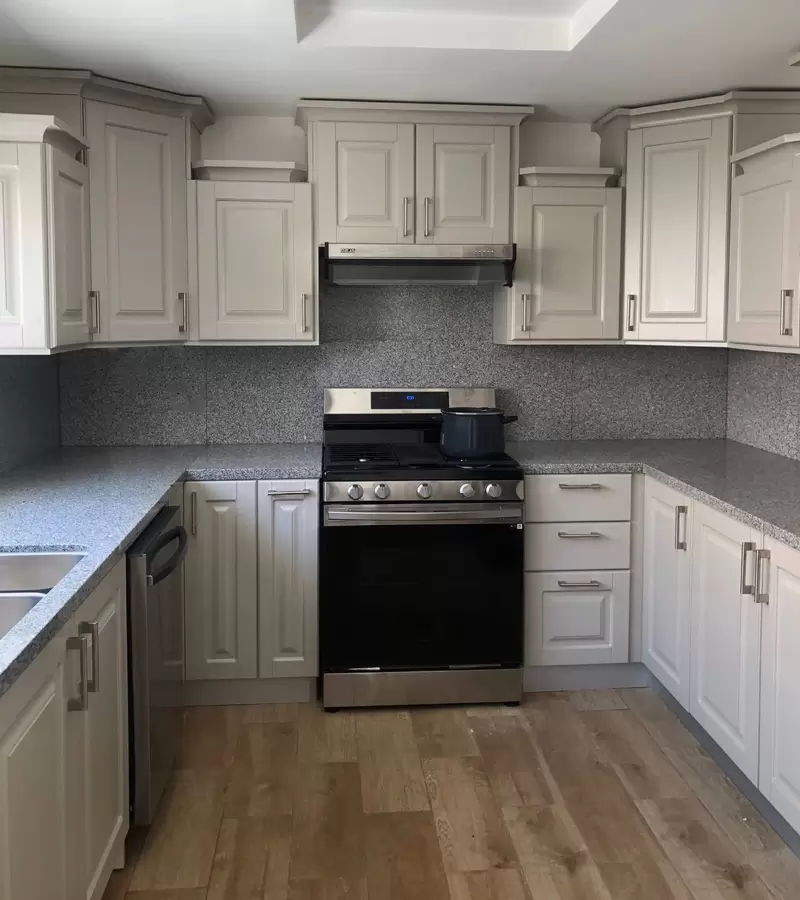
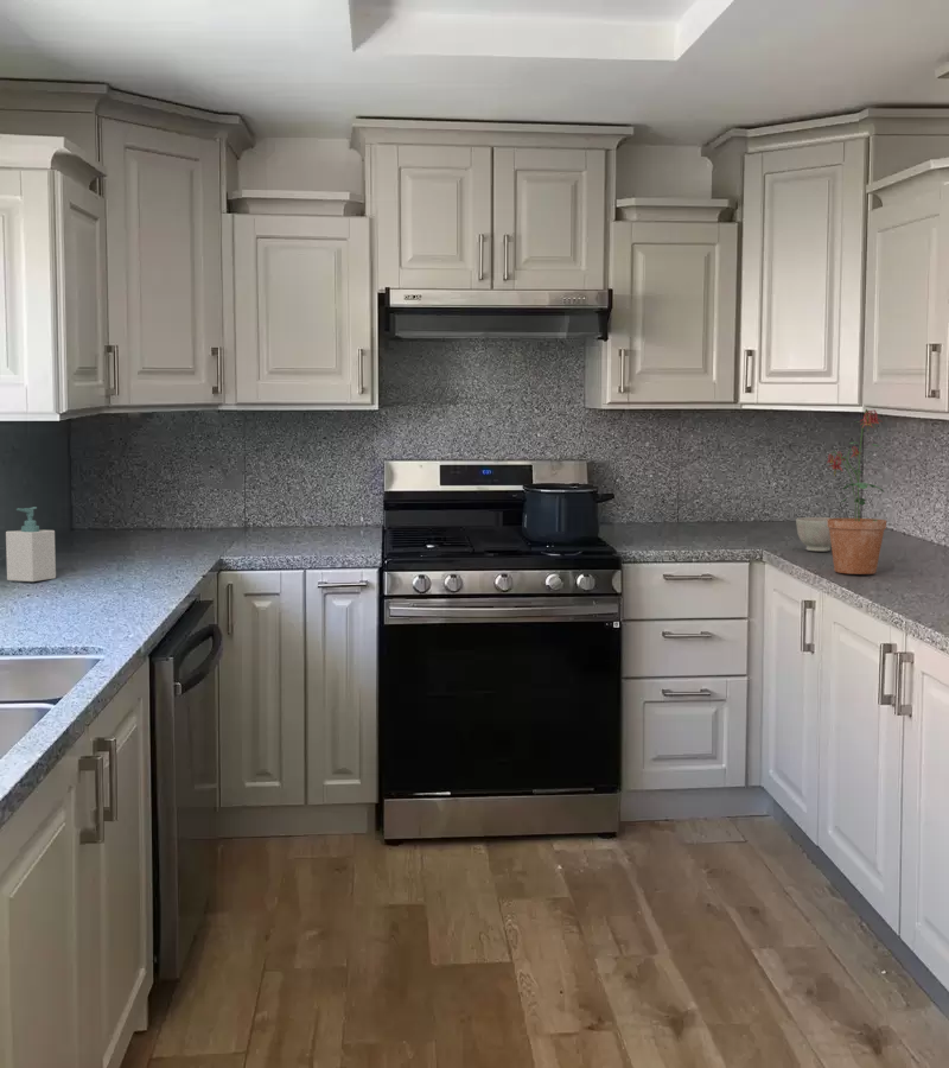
+ soap bottle (30, 542)
+ bowl (817, 534)
+ potted plant (853, 490)
